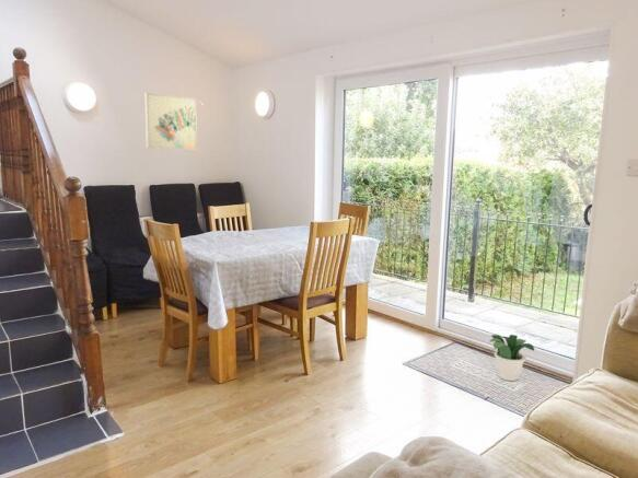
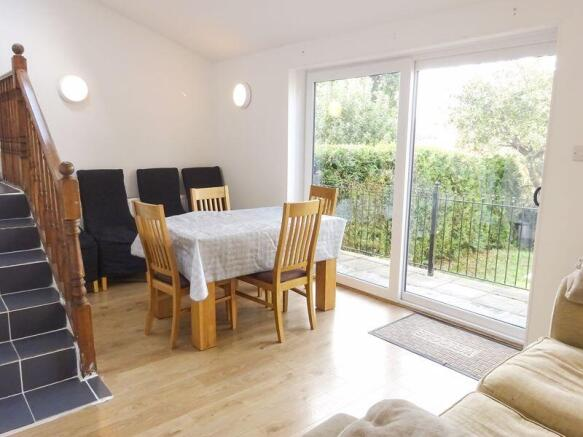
- wall art (172, 123)
- potted plant (509, 358)
